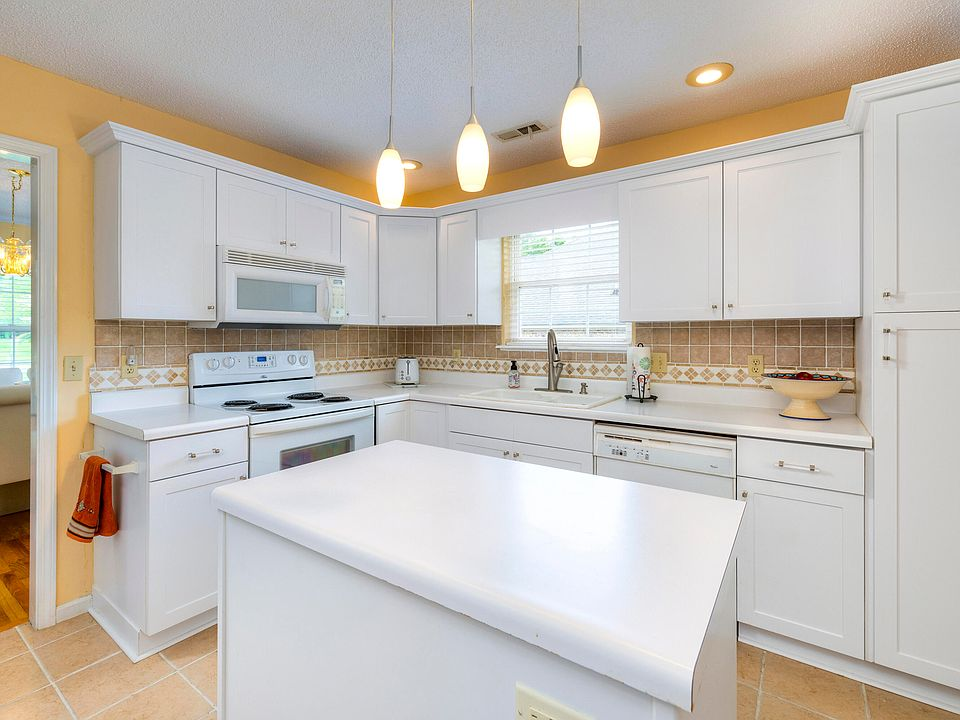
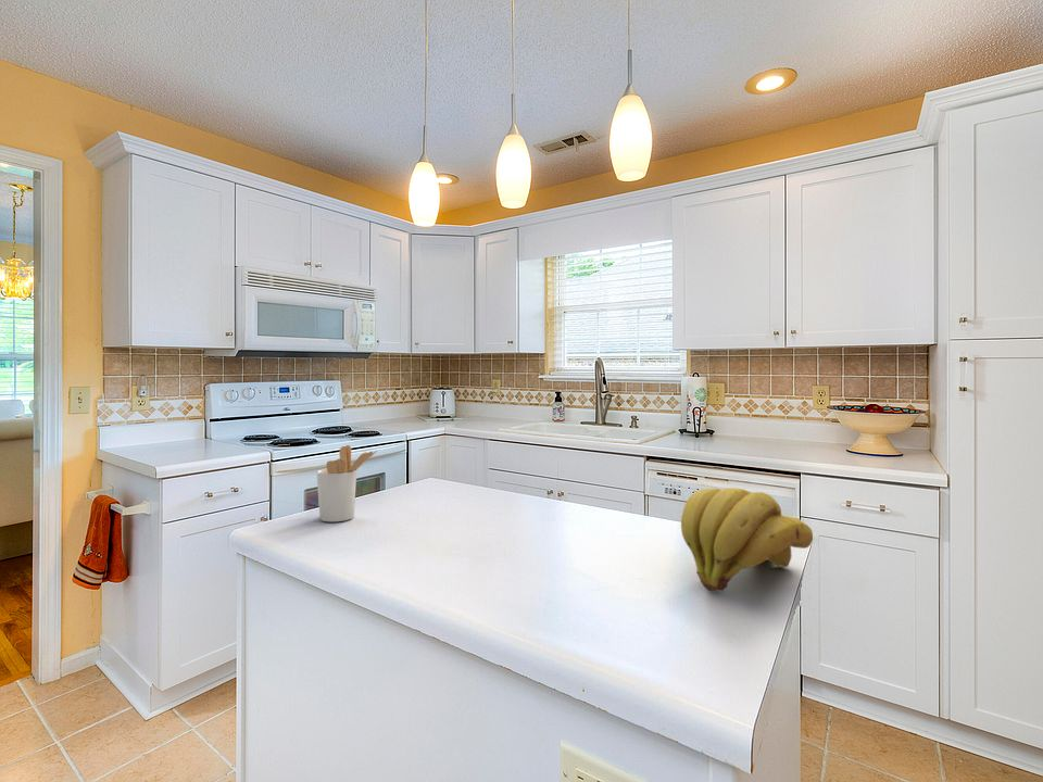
+ utensil holder (347, 482)
+ banana bunch (746, 532)
